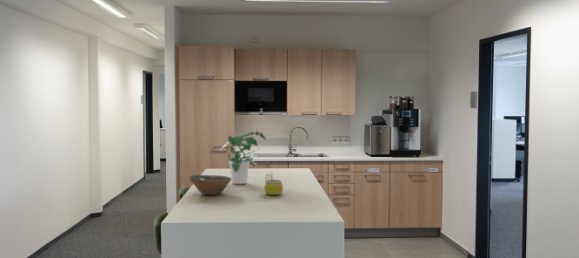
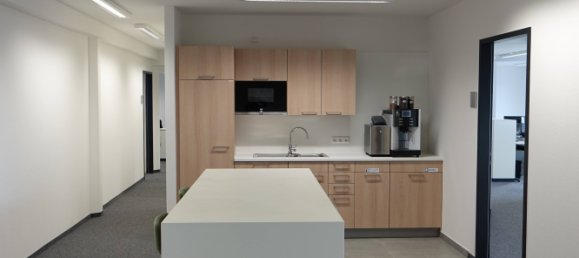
- mug (273, 183)
- bowl (210, 185)
- potted plant (243, 157)
